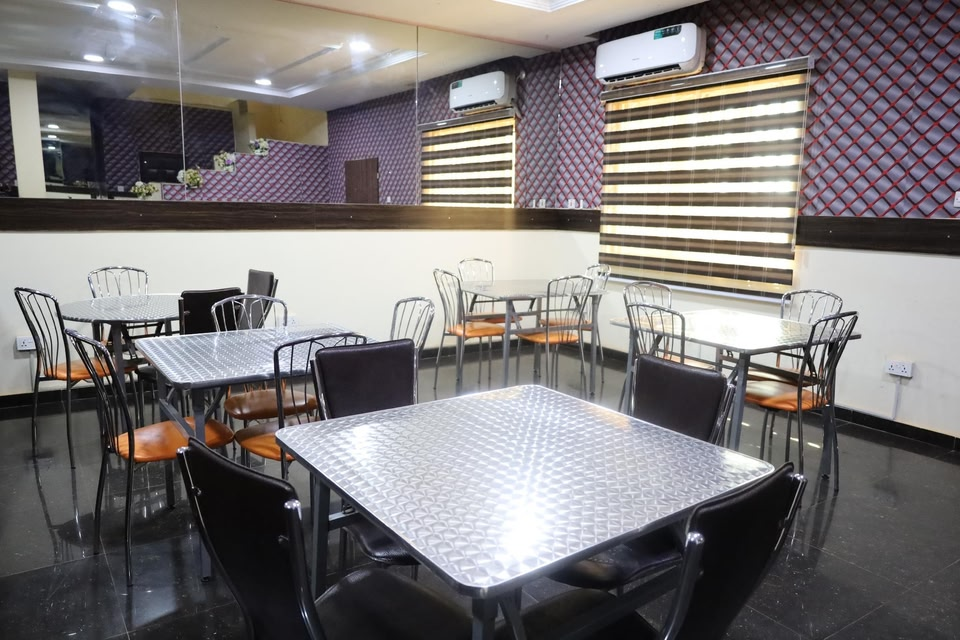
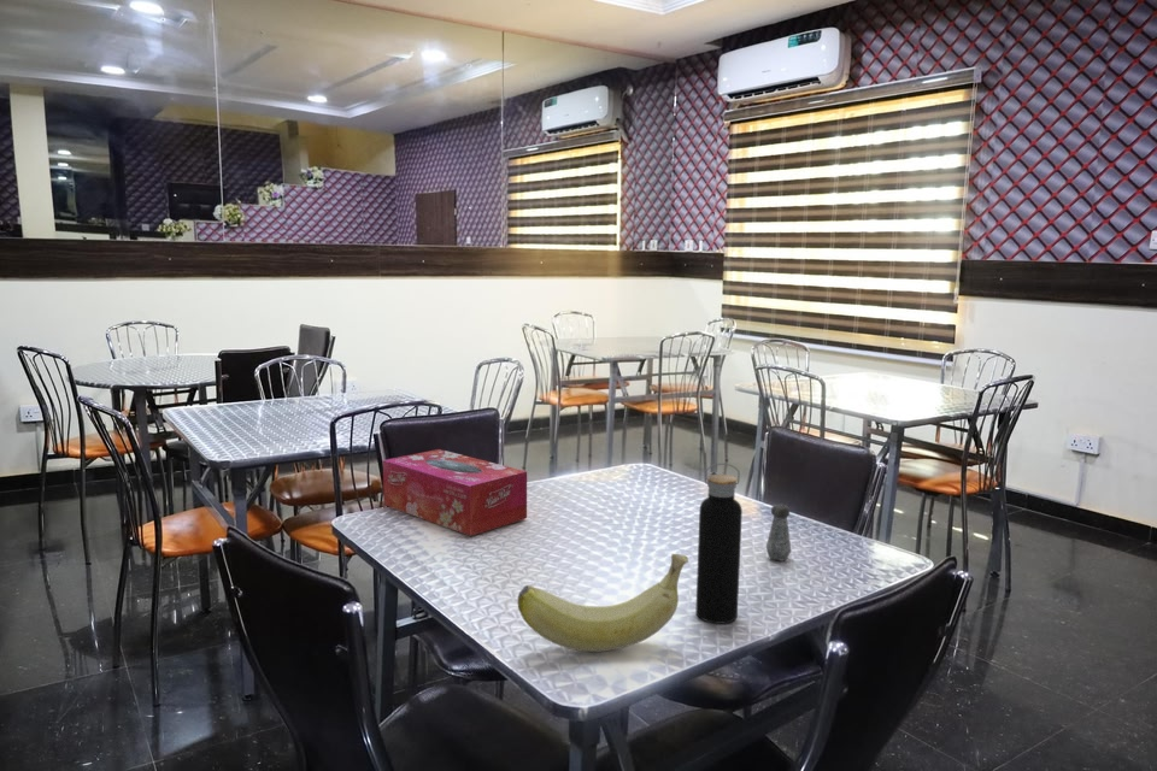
+ tissue box (453, 488)
+ banana (604, 606)
+ salt shaker (779, 531)
+ water bottle (720, 540)
